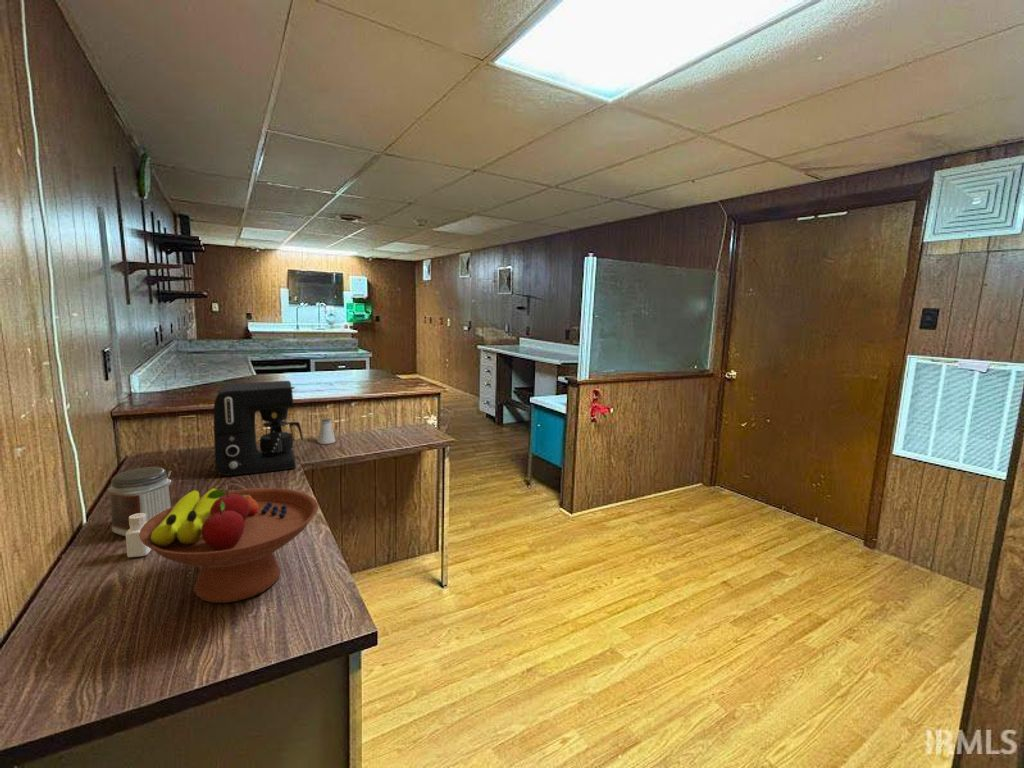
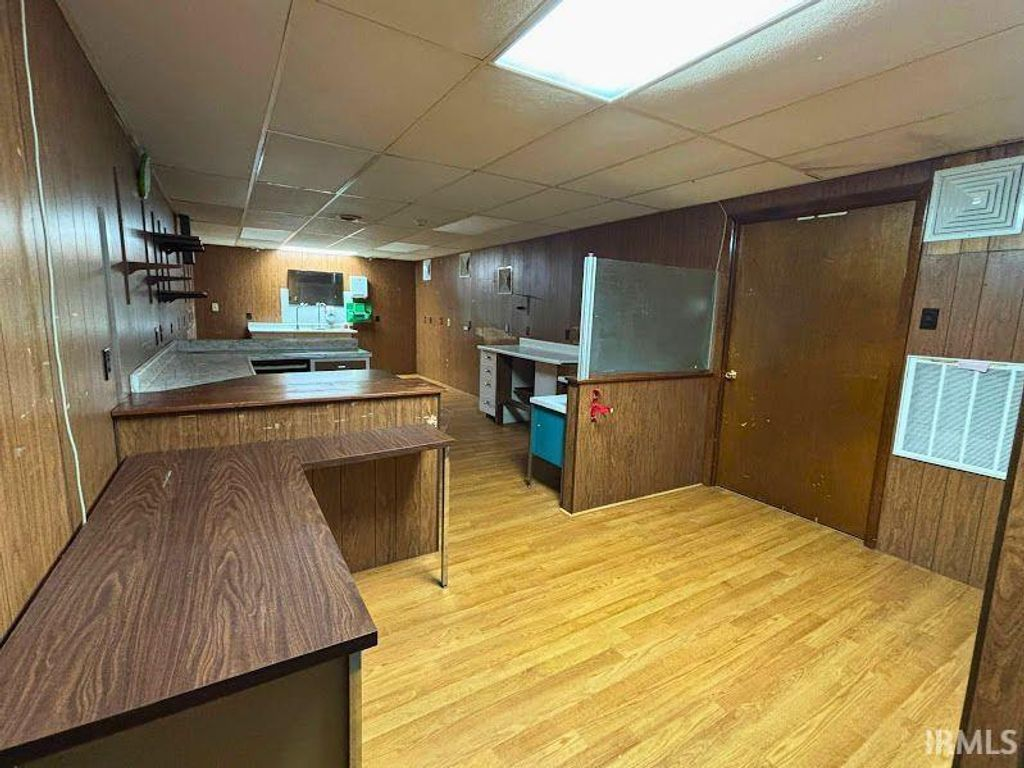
- fruit bowl (237, 536)
- saltshaker (326, 430)
- jar (142, 499)
- coffee maker (263, 425)
- pepper shaker (138, 534)
